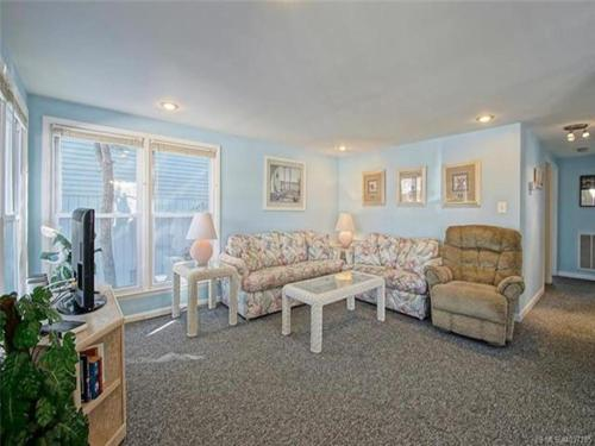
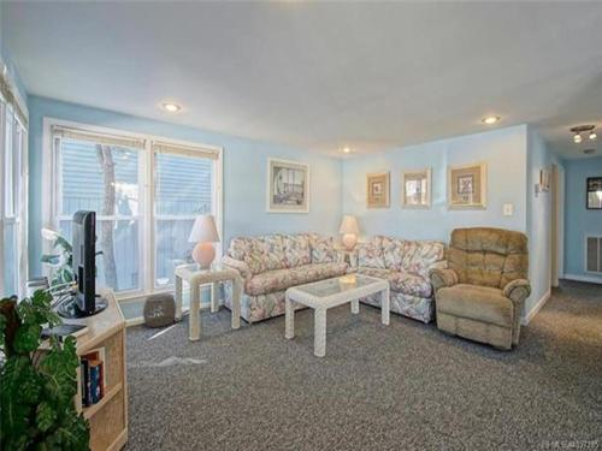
+ woven basket (160, 309)
